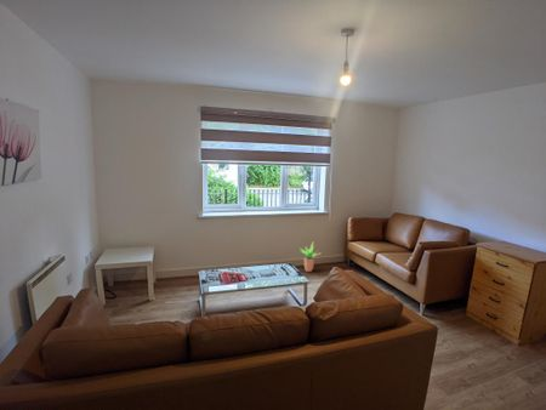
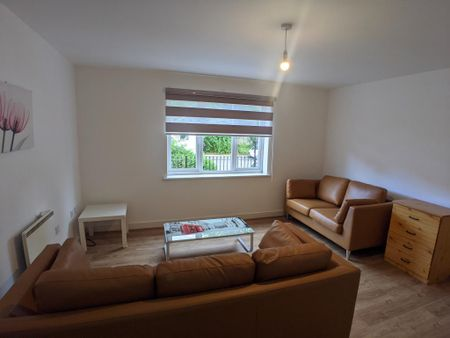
- potted plant (309, 256)
